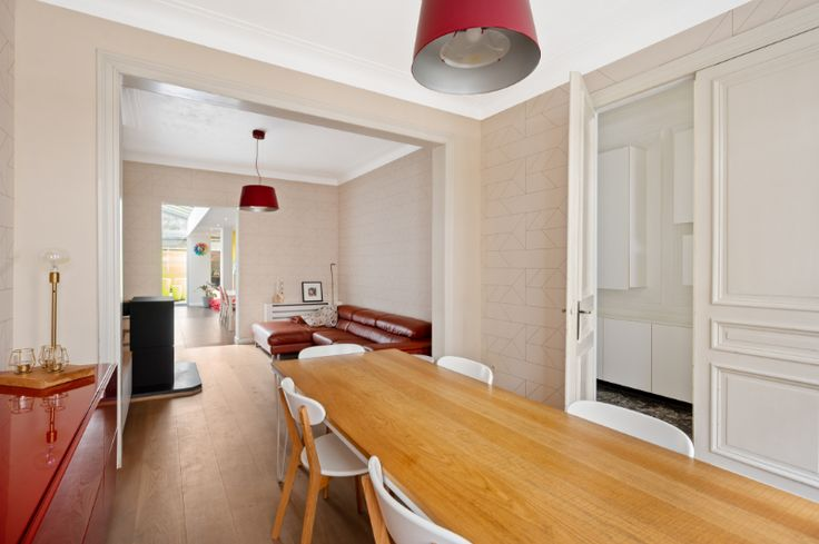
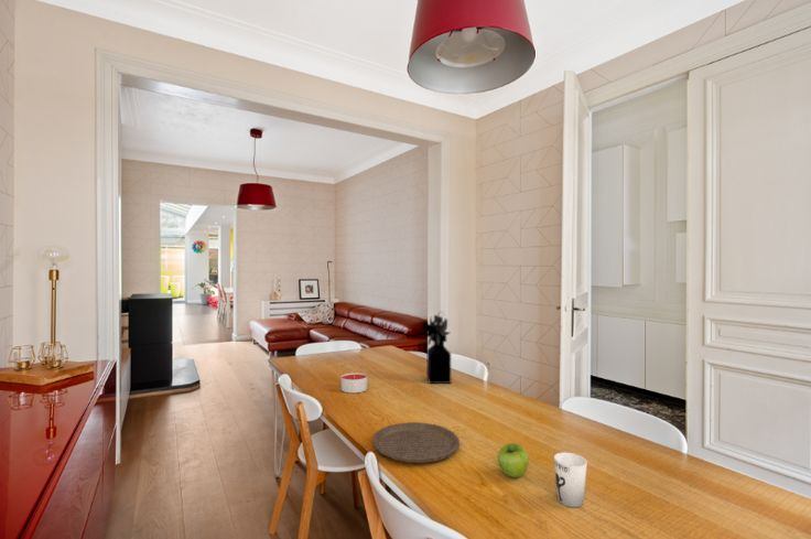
+ fruit (512, 460)
+ cup (570, 479)
+ plate (415, 441)
+ candle (354, 381)
+ vase (437, 345)
